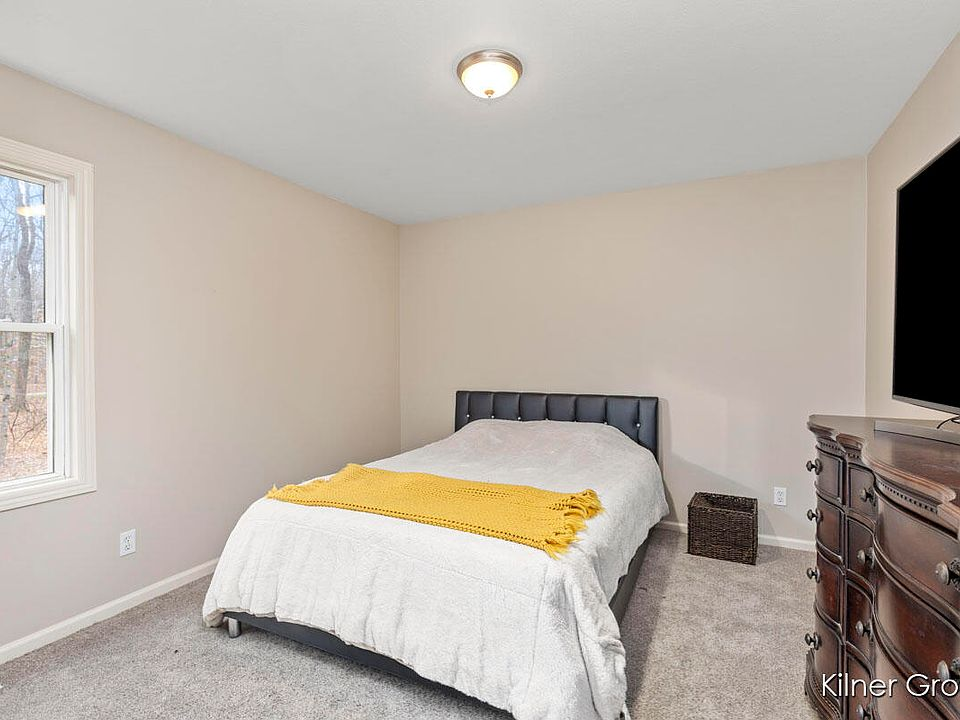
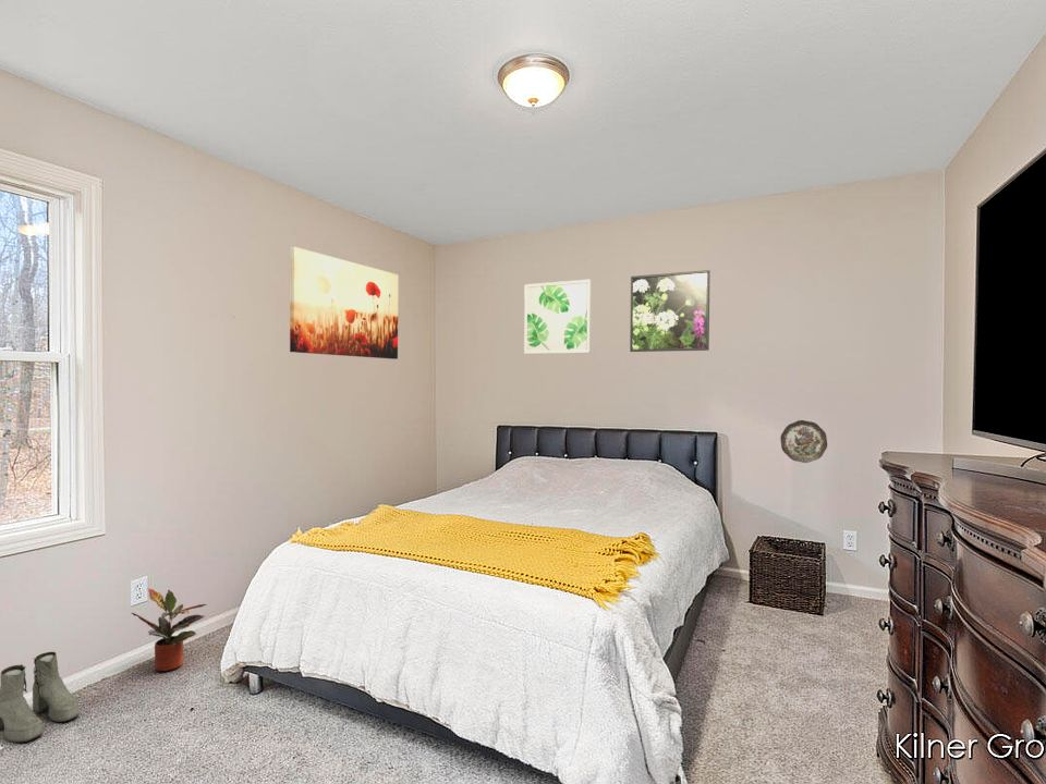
+ wall art (557, 317)
+ wall art (350, 308)
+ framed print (668, 311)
+ boots (37, 693)
+ potted plant (172, 628)
+ decorative plate (803, 441)
